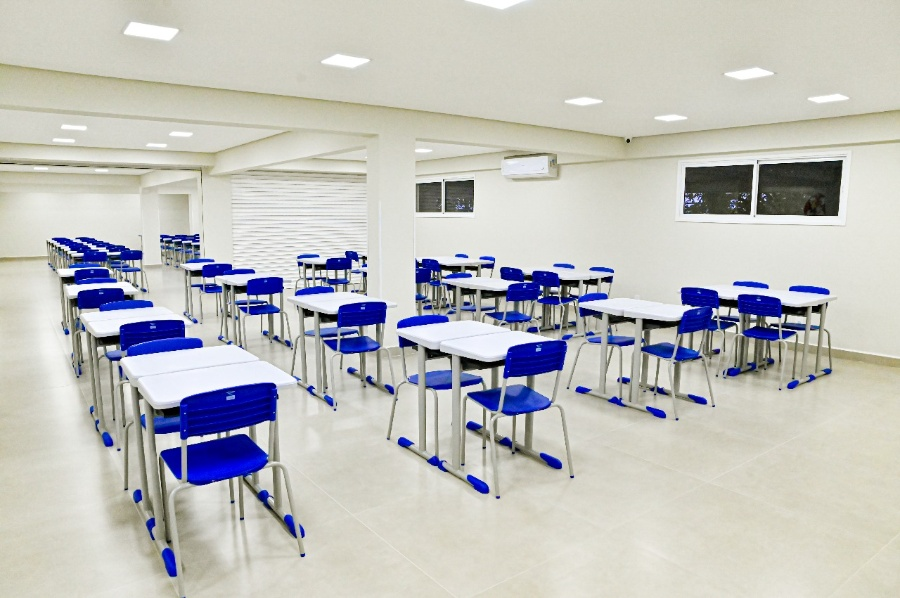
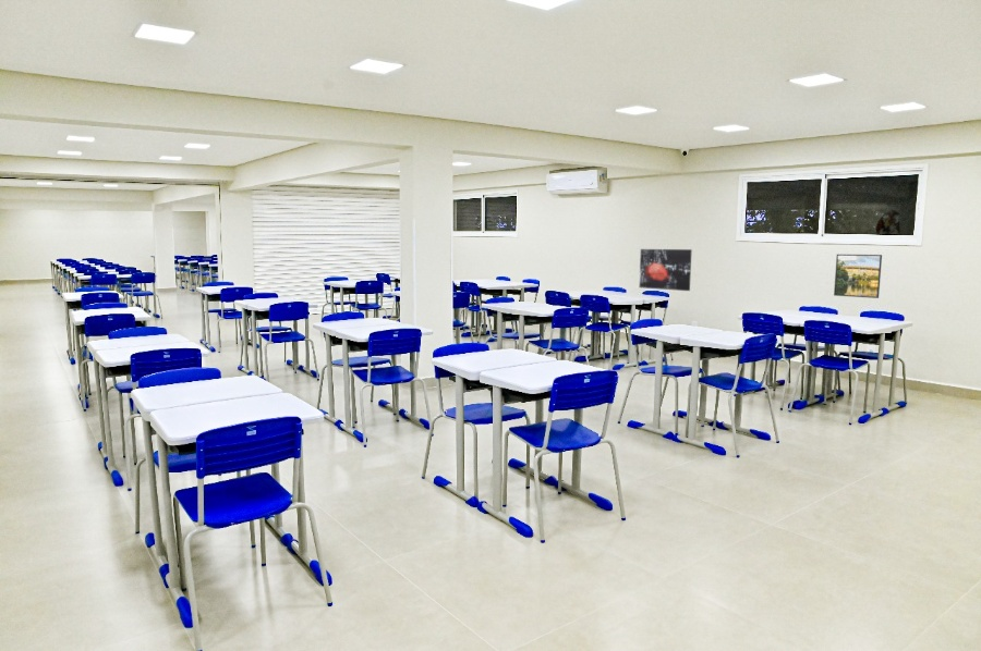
+ wall art (664, 269)
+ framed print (857, 275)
